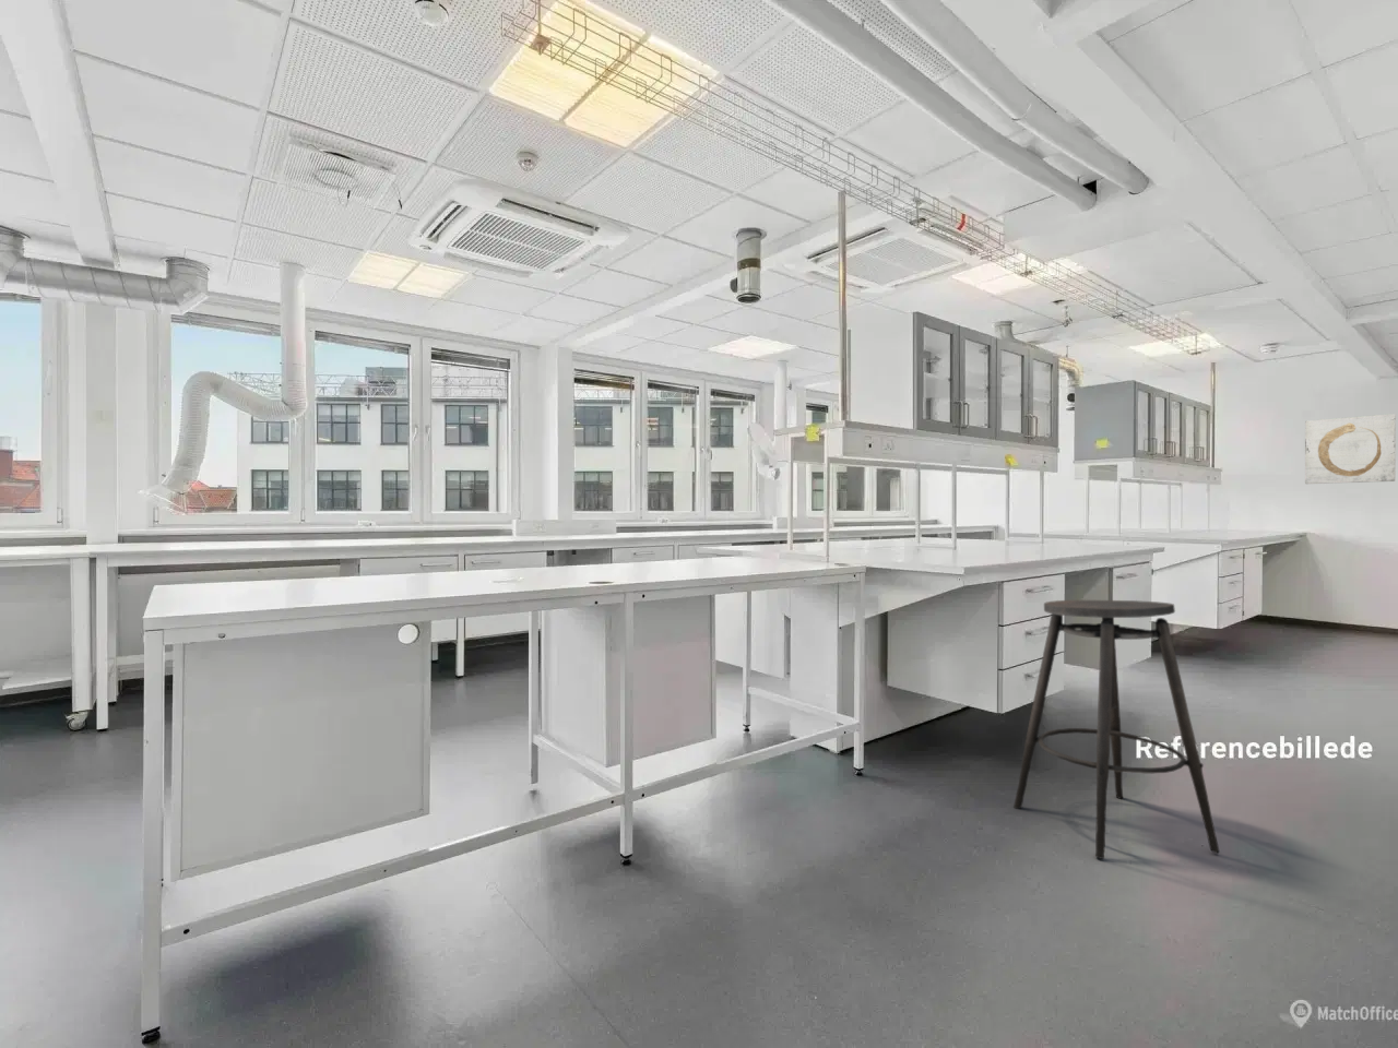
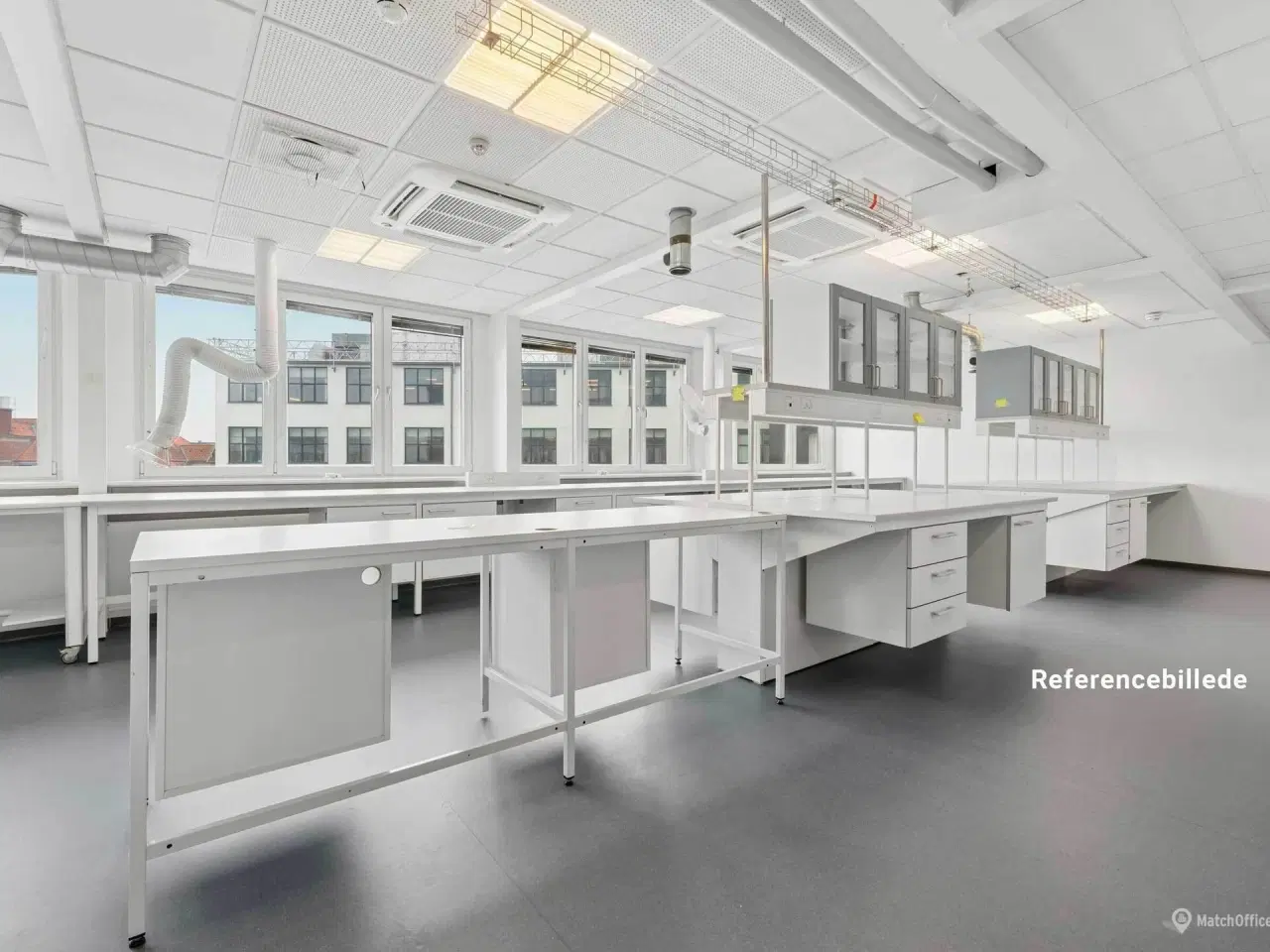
- wall art (1347, 450)
- stool (1113, 712)
